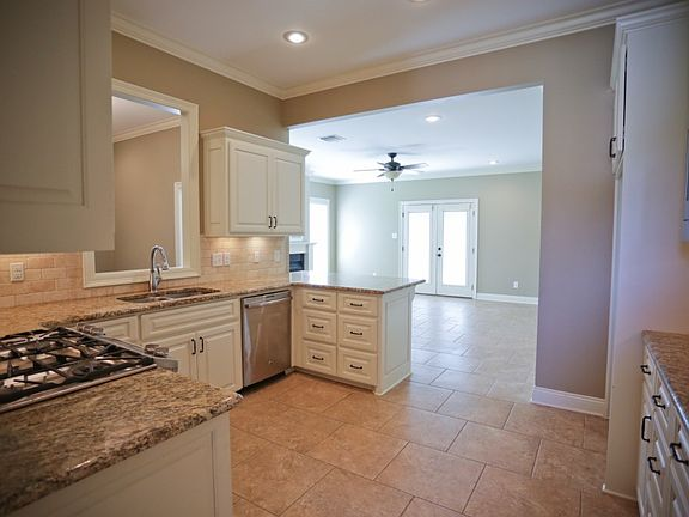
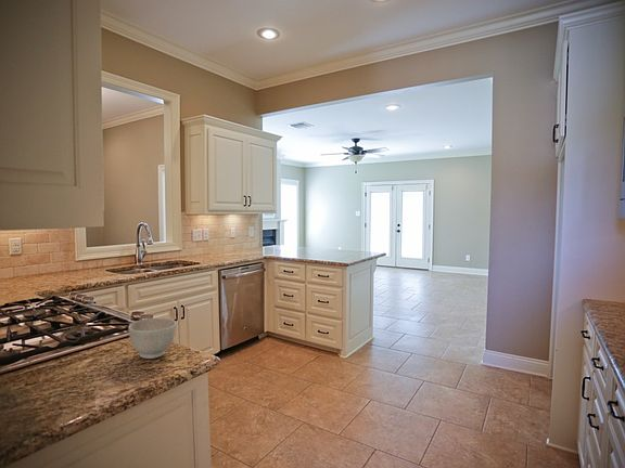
+ bowl (153, 339)
